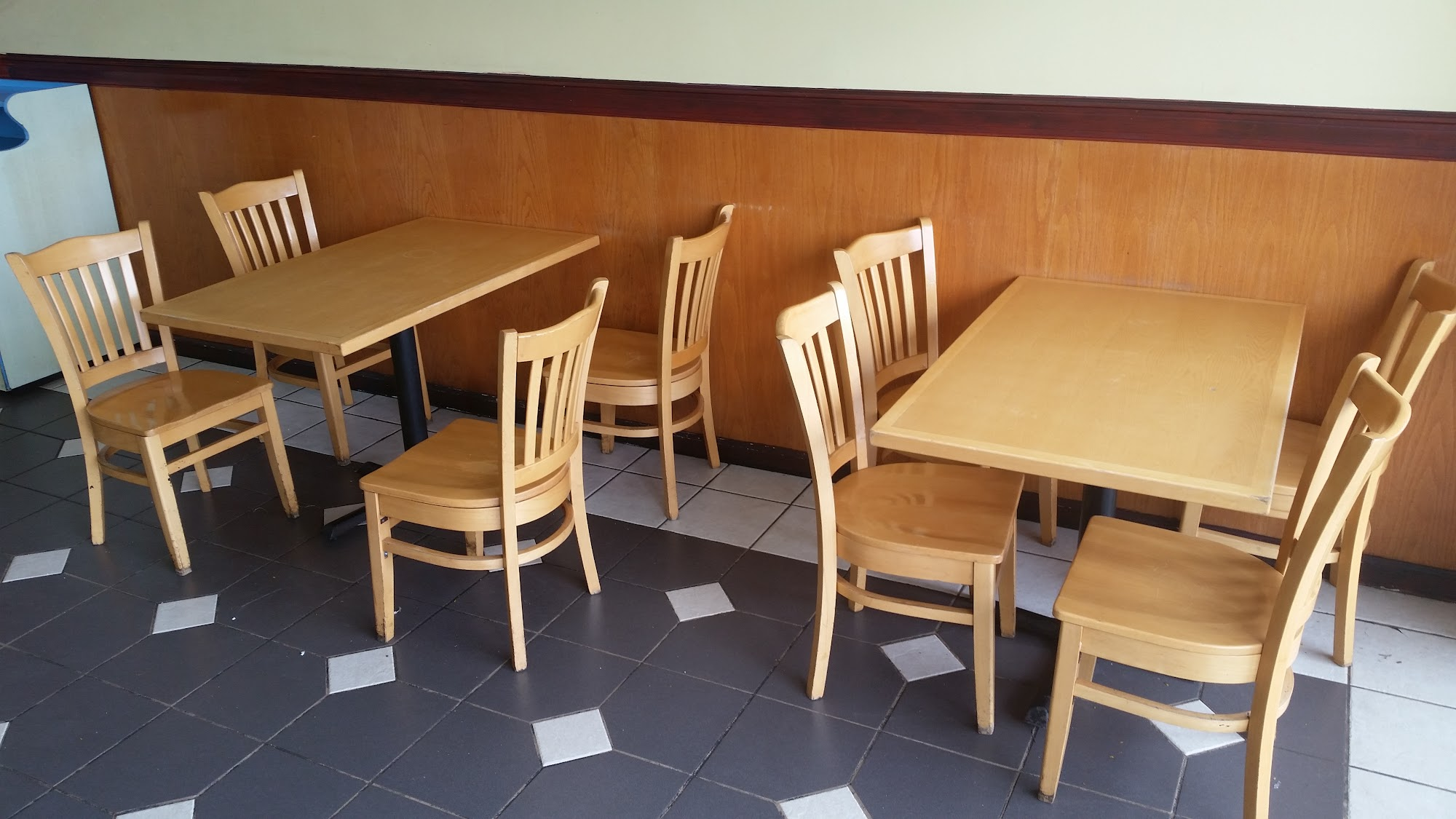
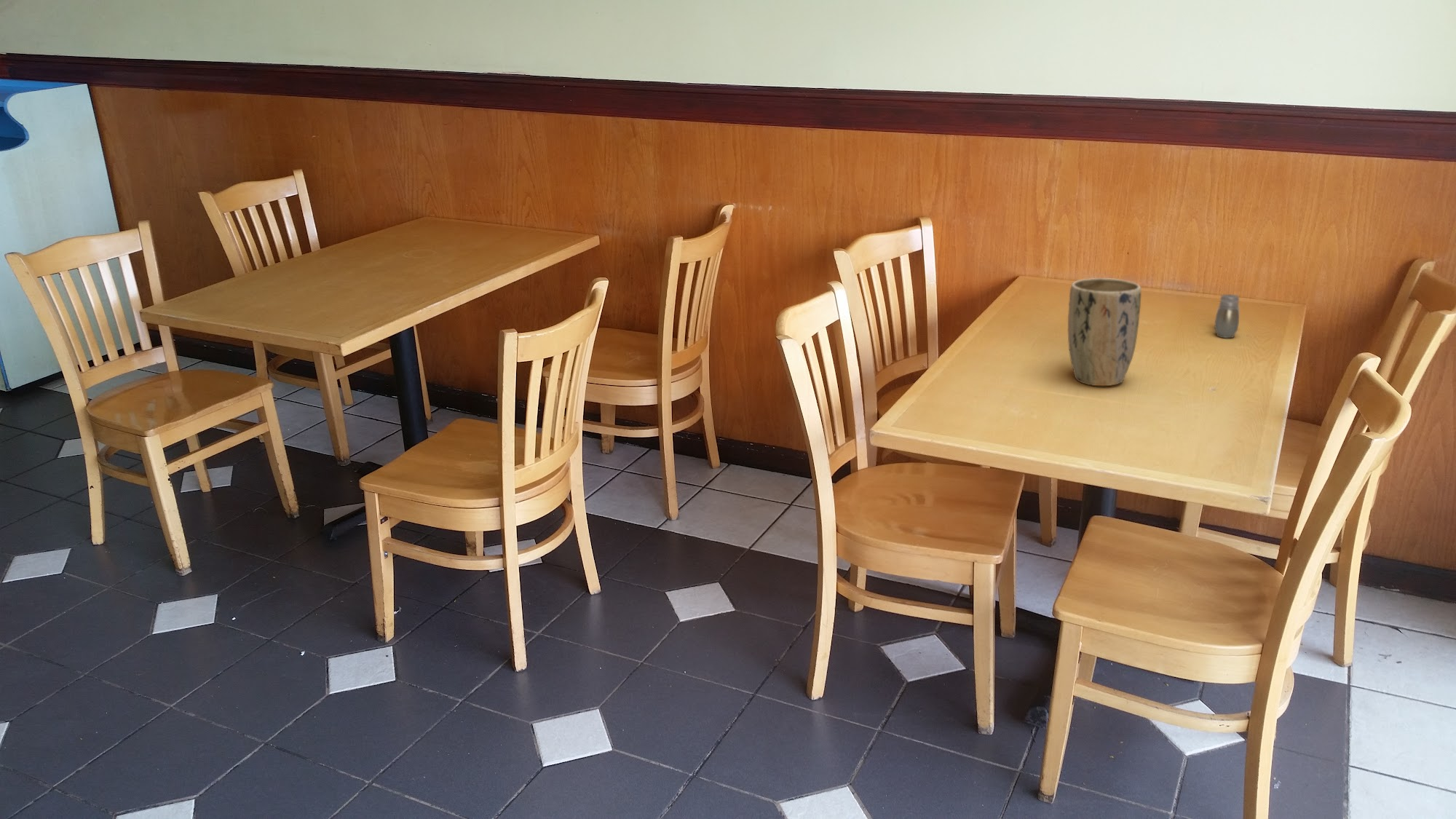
+ salt and pepper shaker (1227, 315)
+ plant pot (1101, 333)
